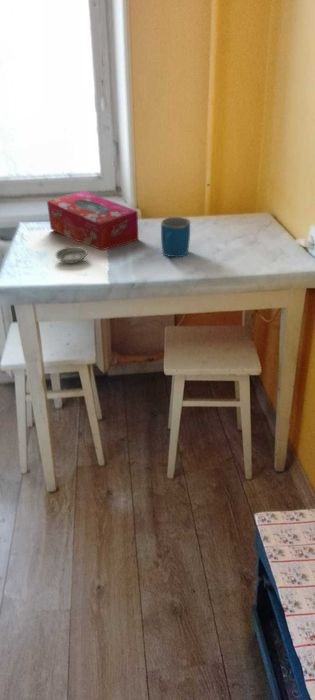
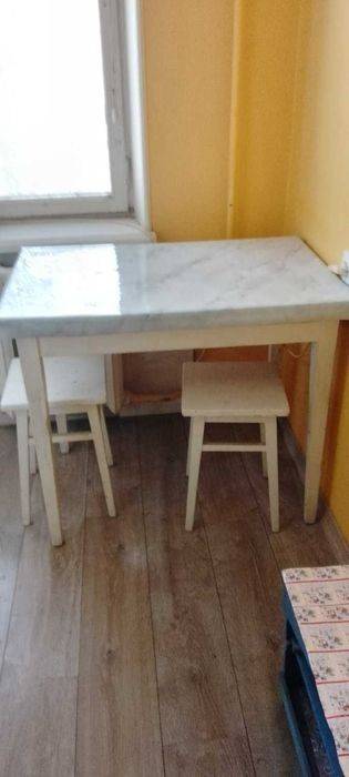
- mug (173, 239)
- saucer (72, 256)
- tissue box (92, 220)
